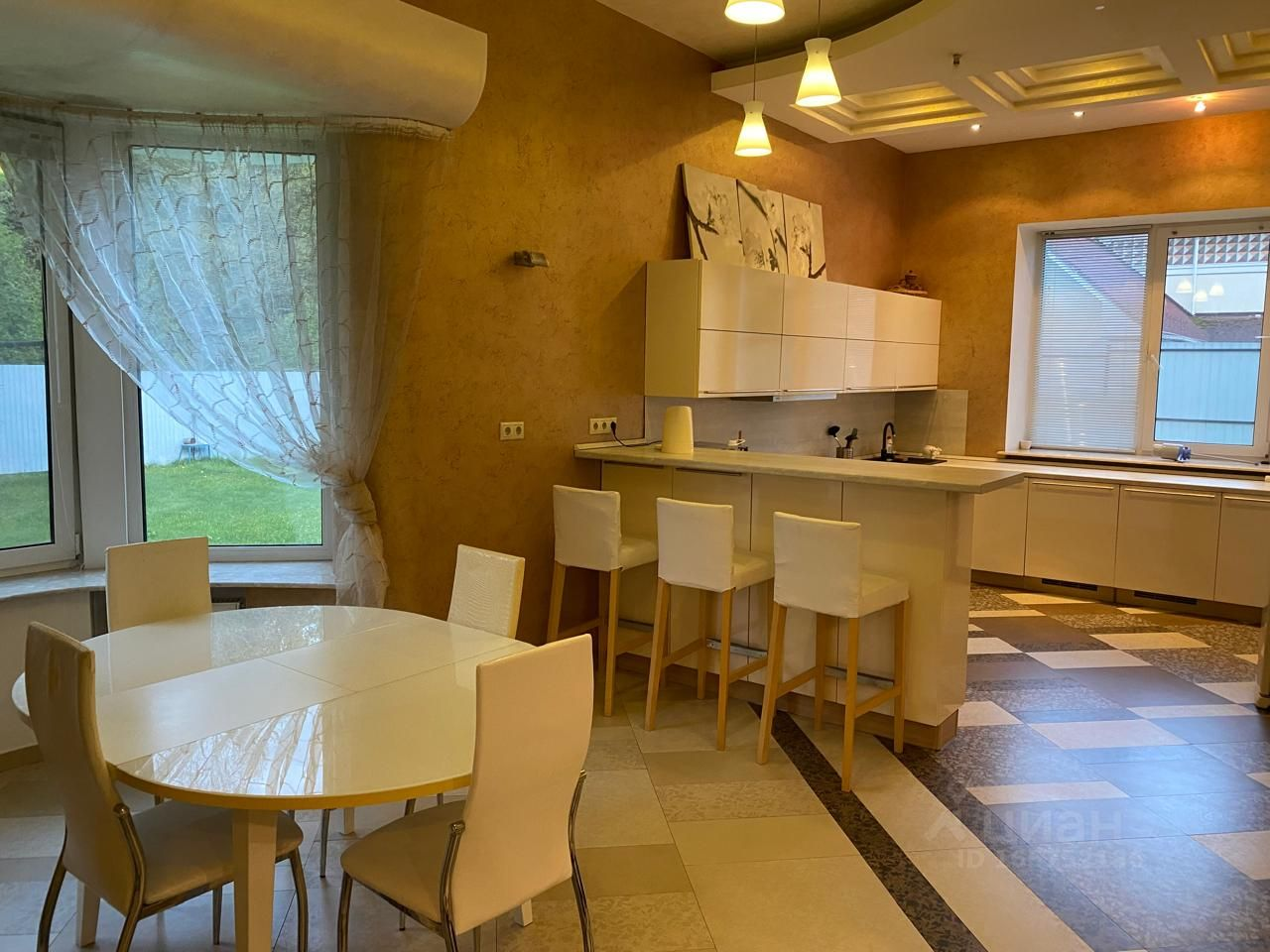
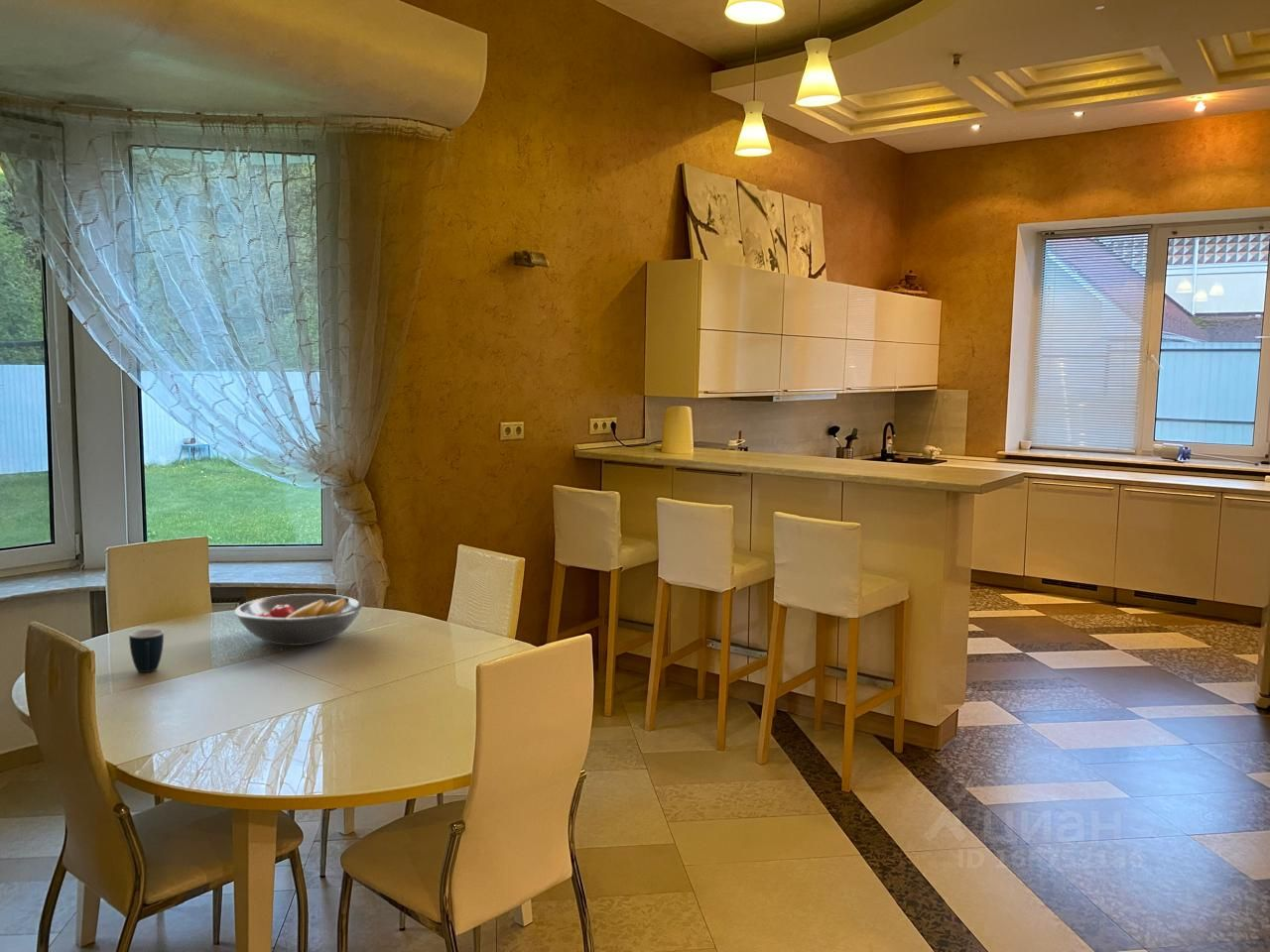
+ fruit bowl (300, 618)
+ mug (147, 653)
